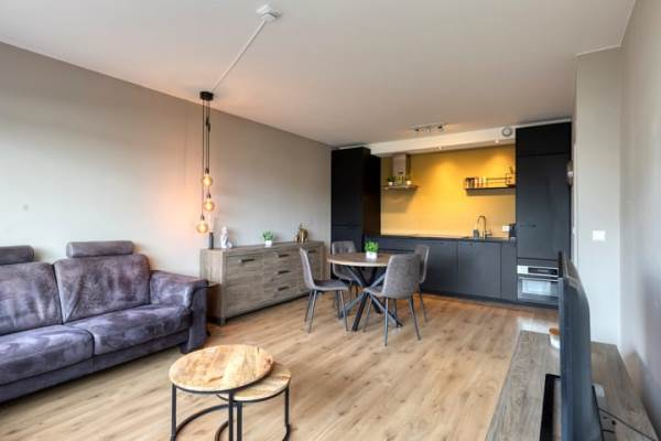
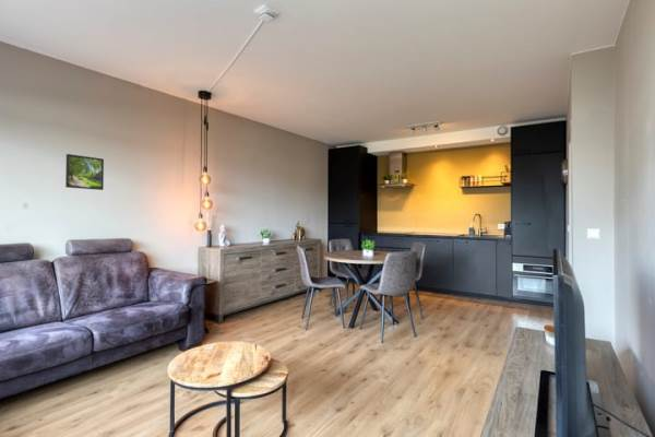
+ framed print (85, 173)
